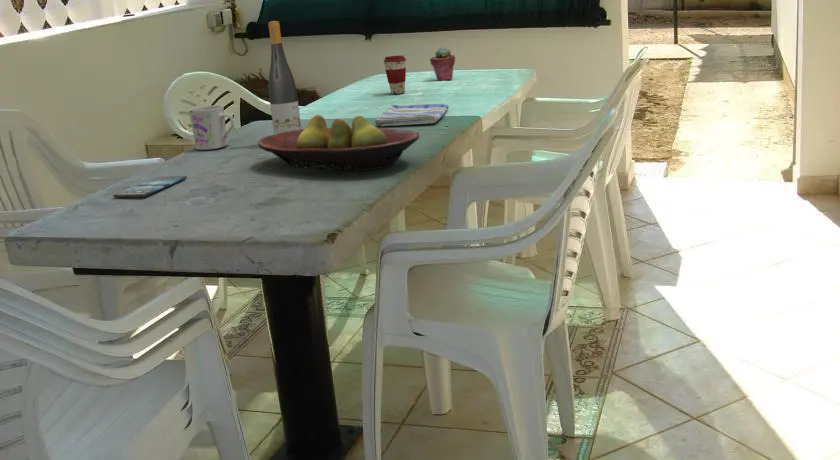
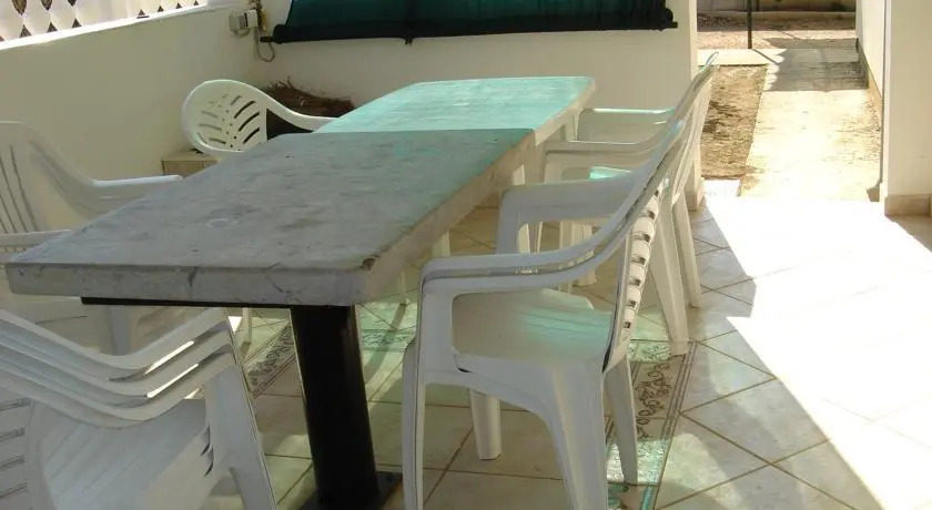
- potted succulent (443, 63)
- coffee cup (396, 74)
- dish towel (412, 113)
- smartphone (151, 186)
- wine bottle (281, 83)
- fruit bowl (337, 140)
- mug (214, 127)
